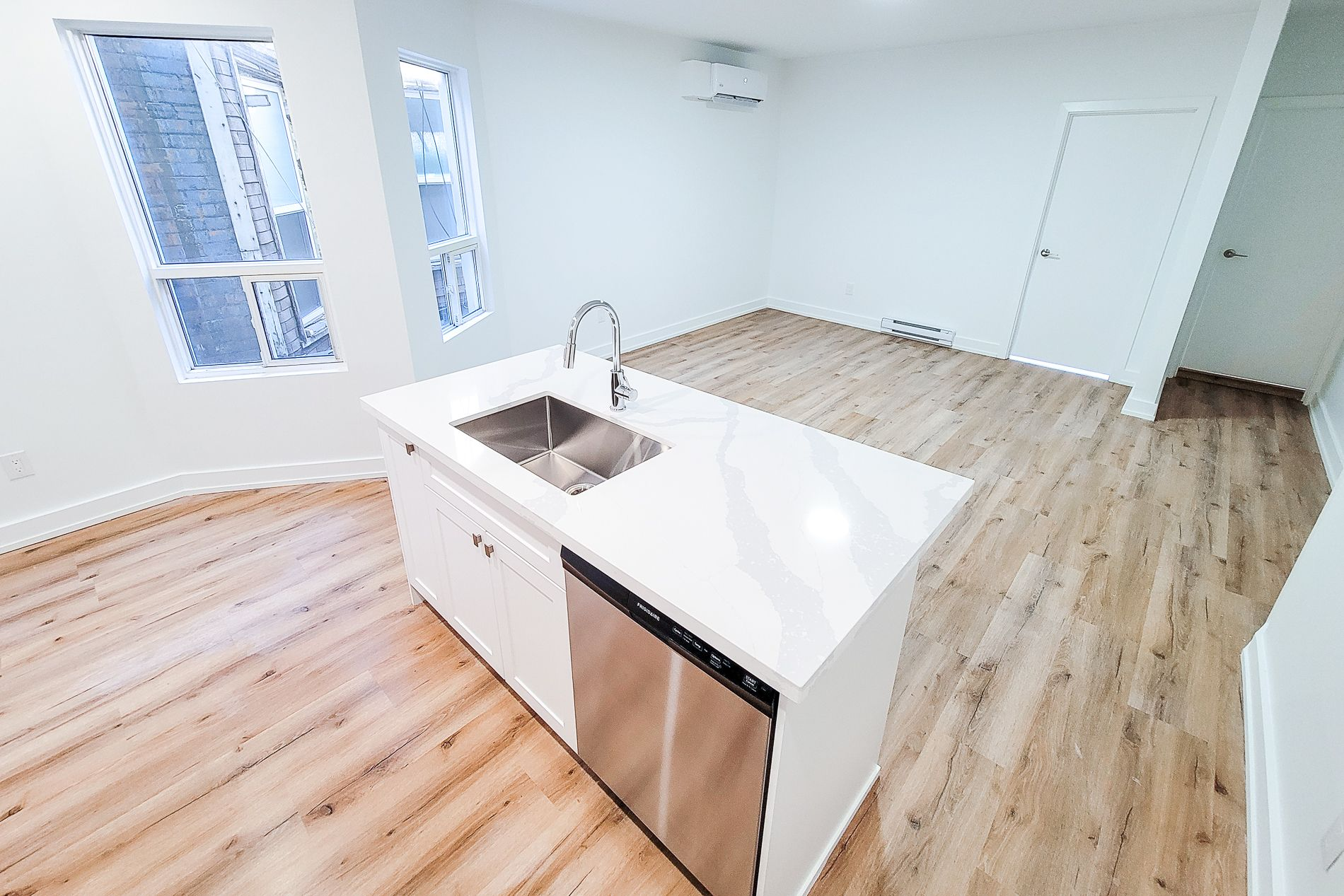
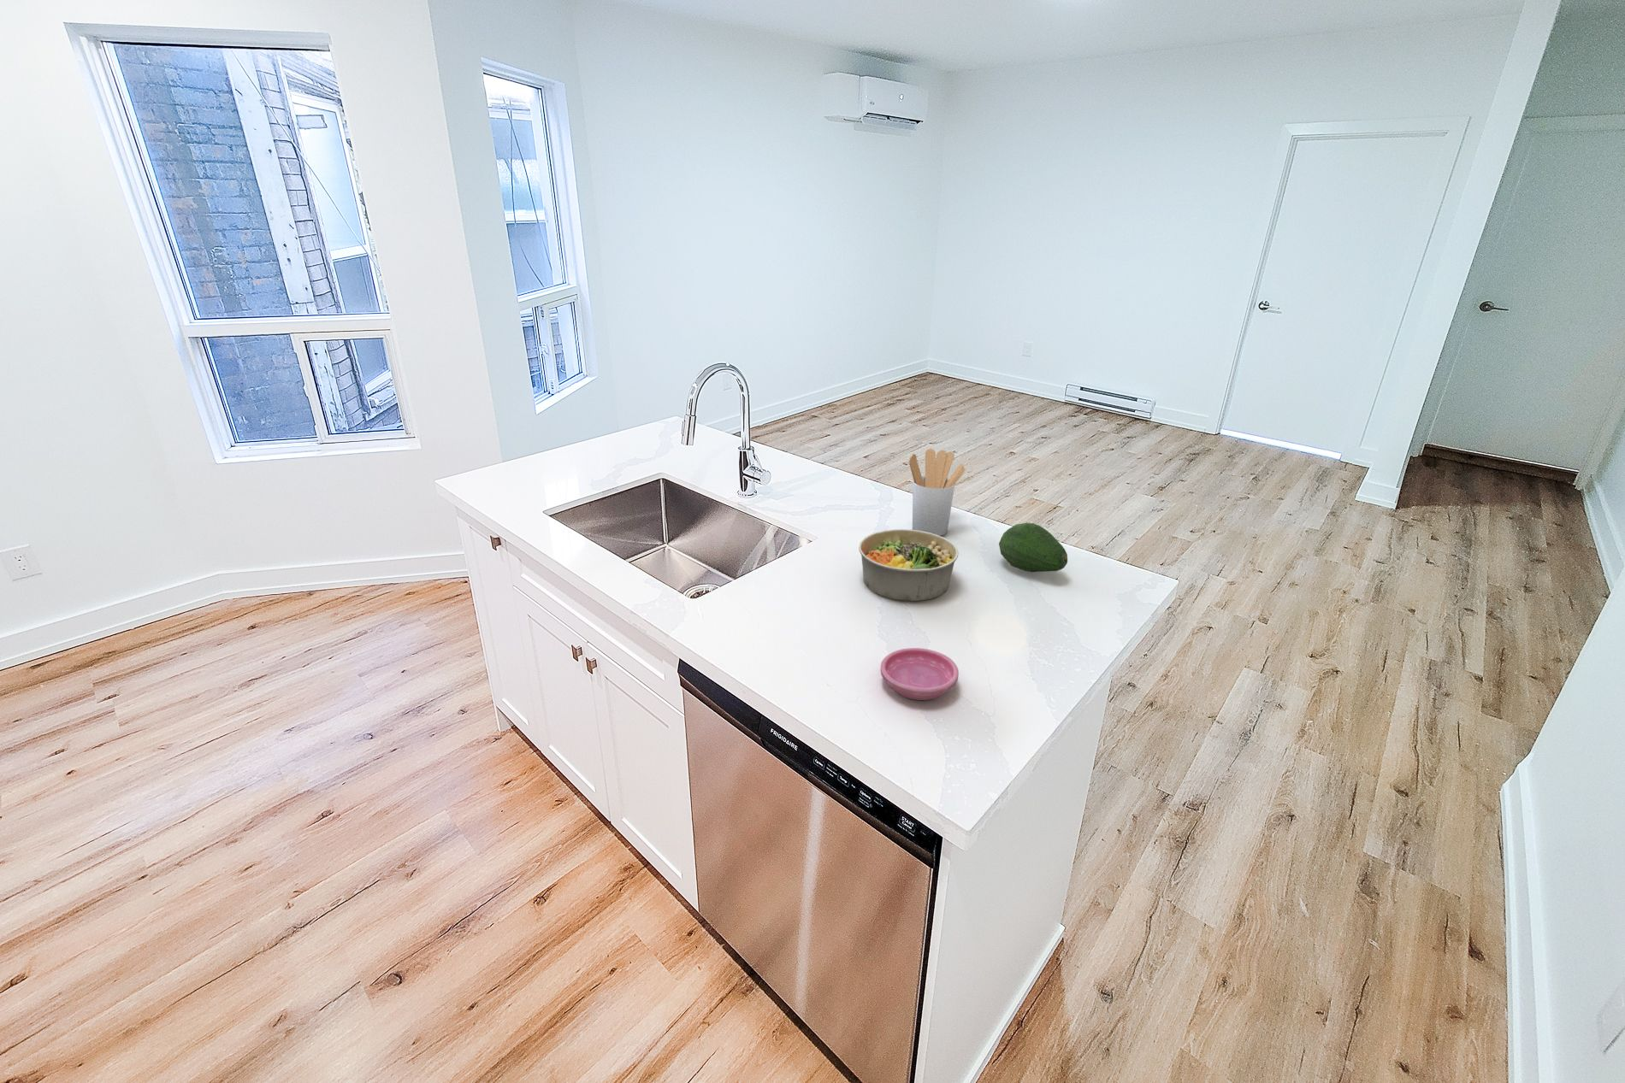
+ bowl (908, 562)
+ utensil holder (933, 491)
+ fruit (1034, 549)
+ saucer (919, 676)
